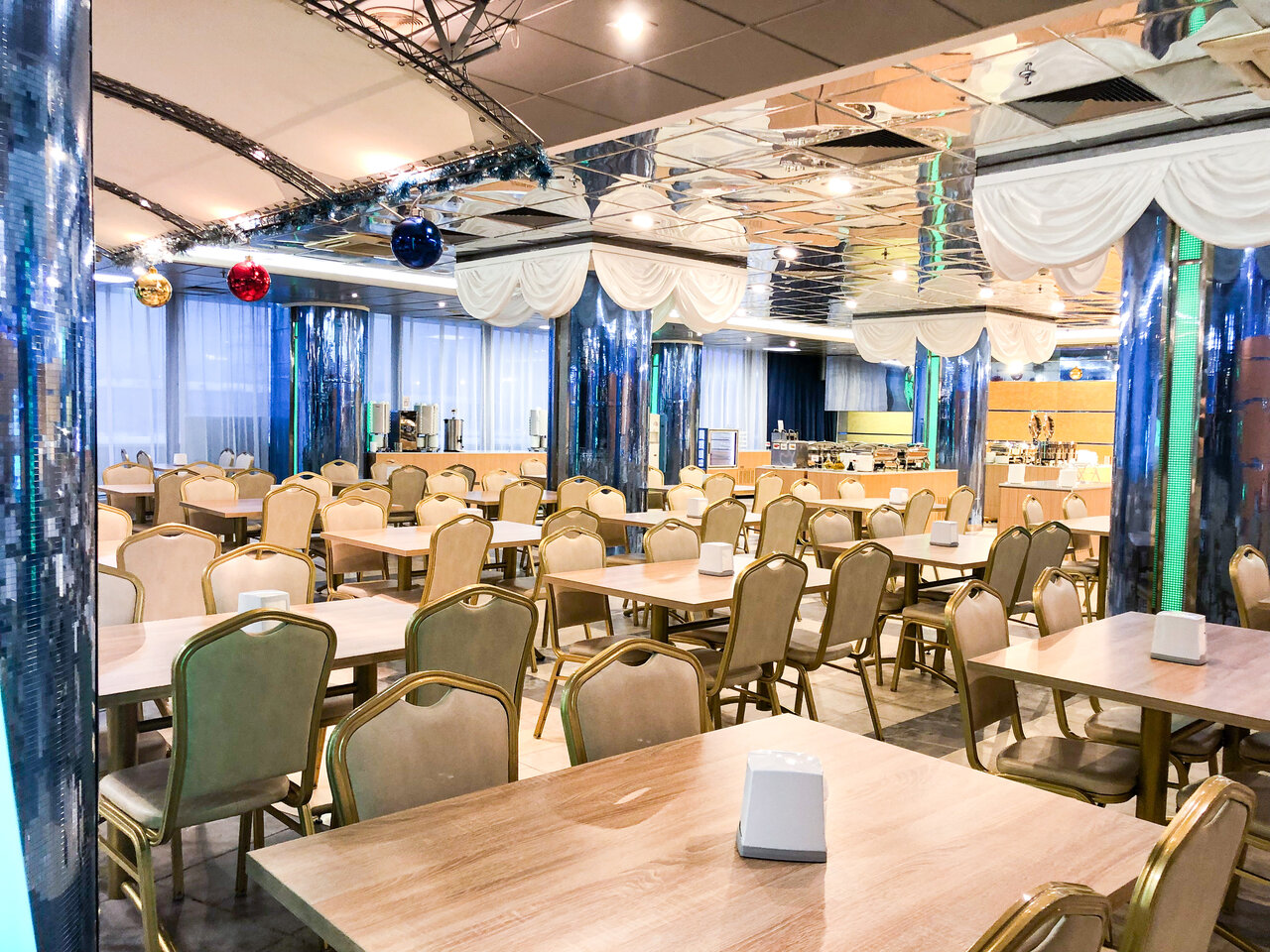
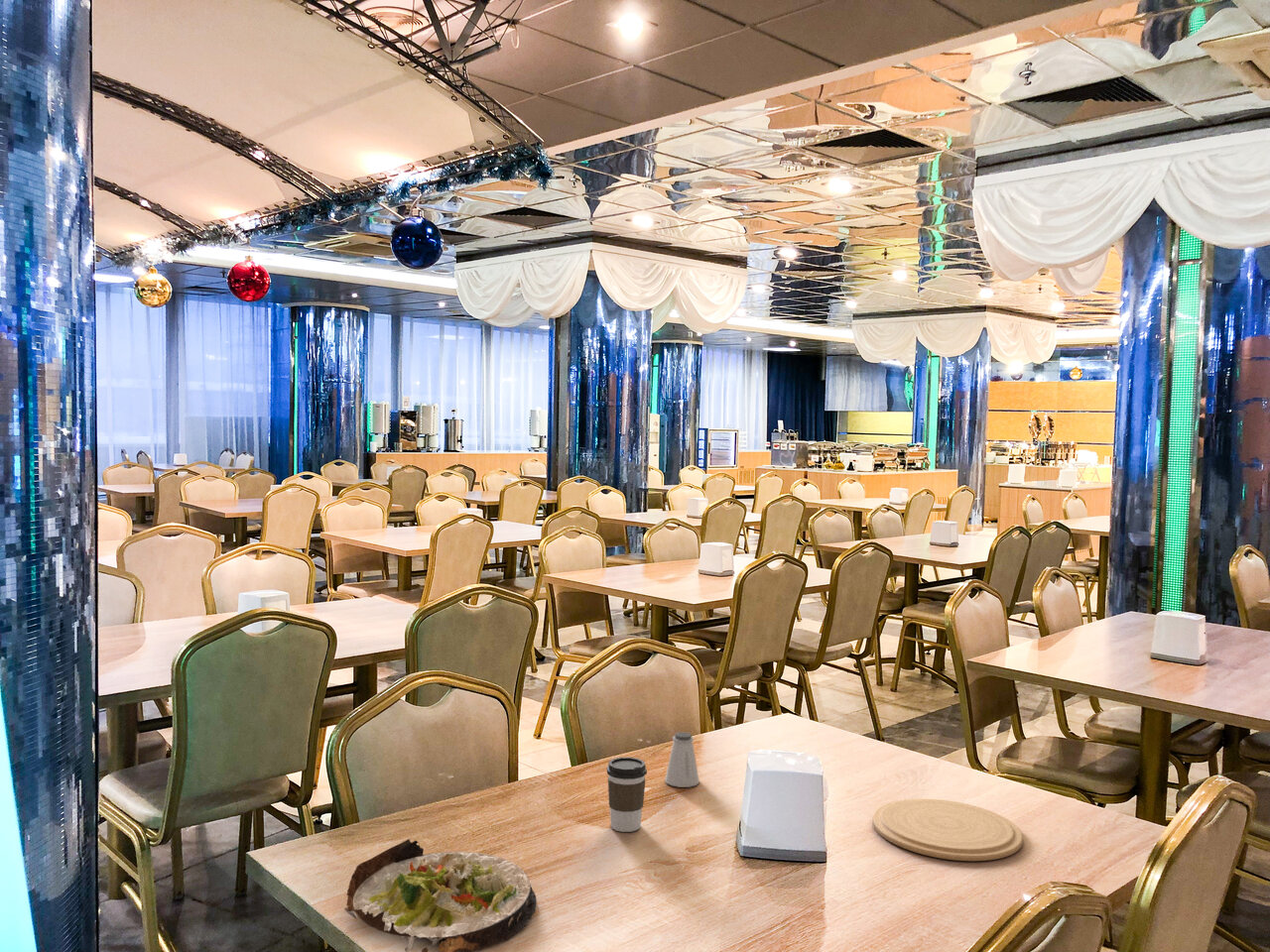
+ plate (946, 826)
+ salad plate (447, 888)
+ saltshaker (683, 758)
+ coffee cup (626, 794)
